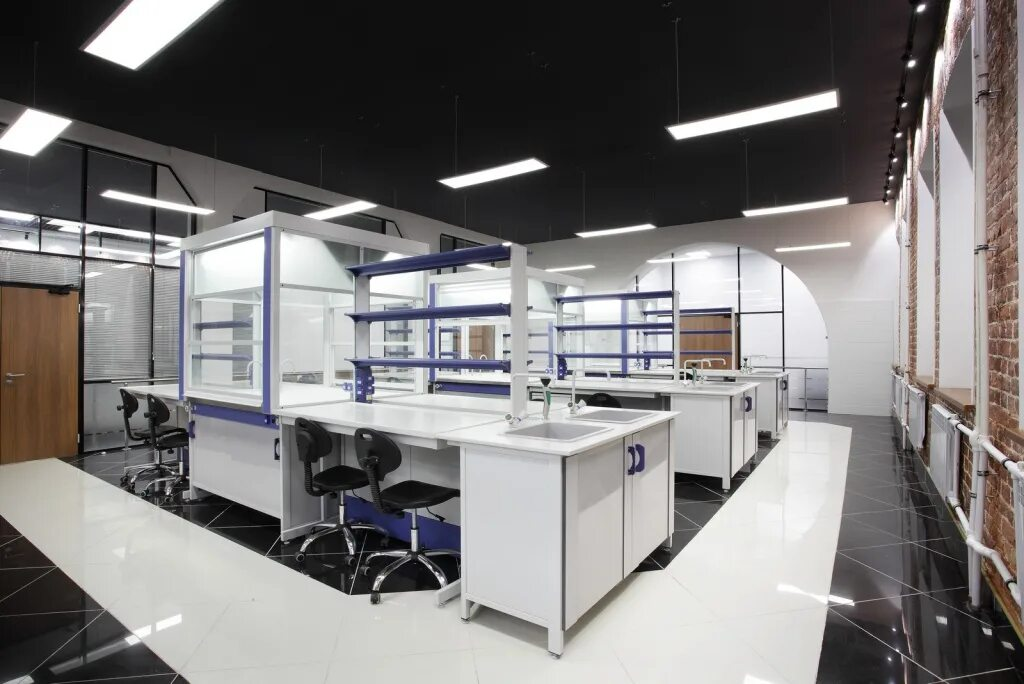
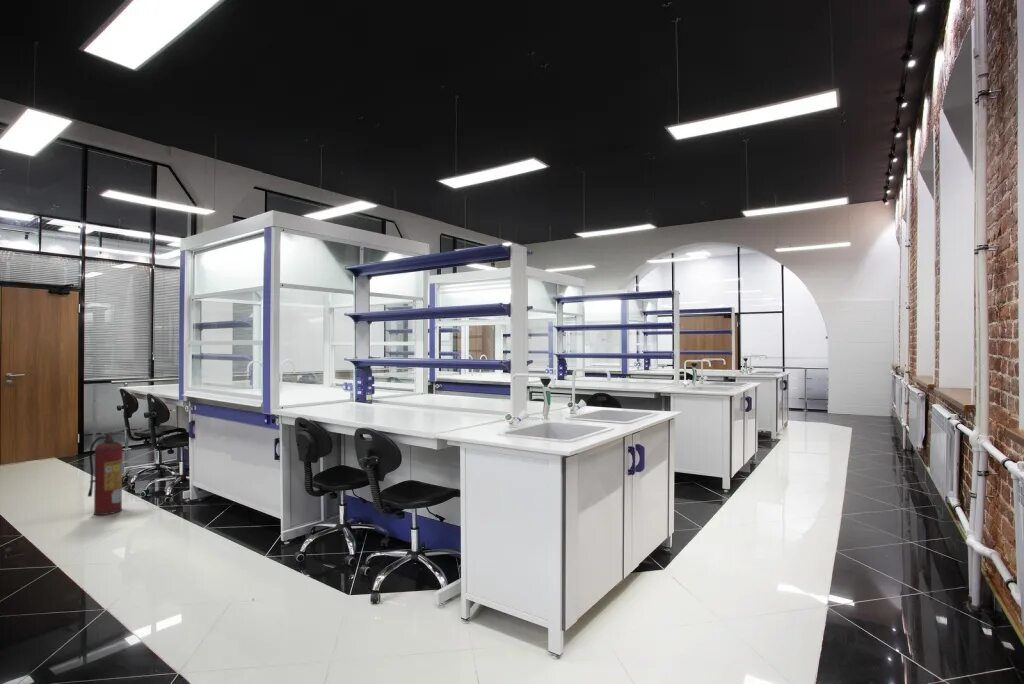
+ fire extinguisher (108, 470)
